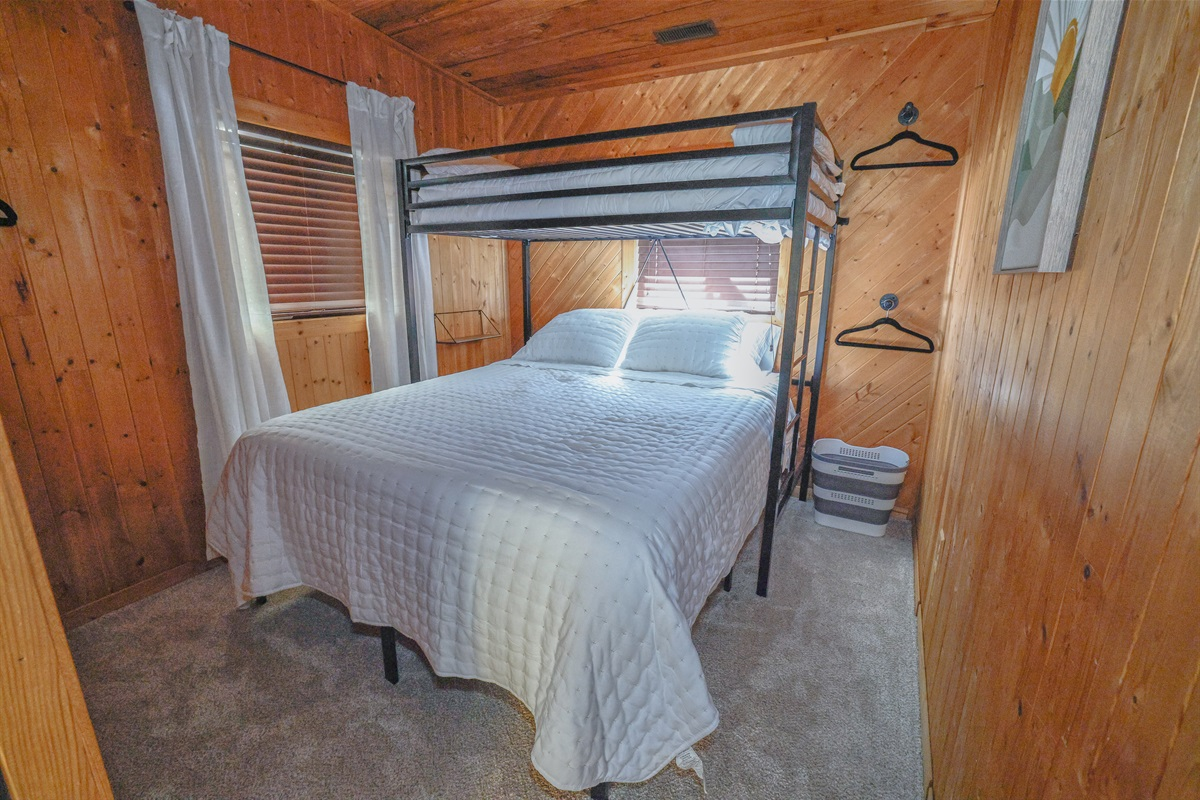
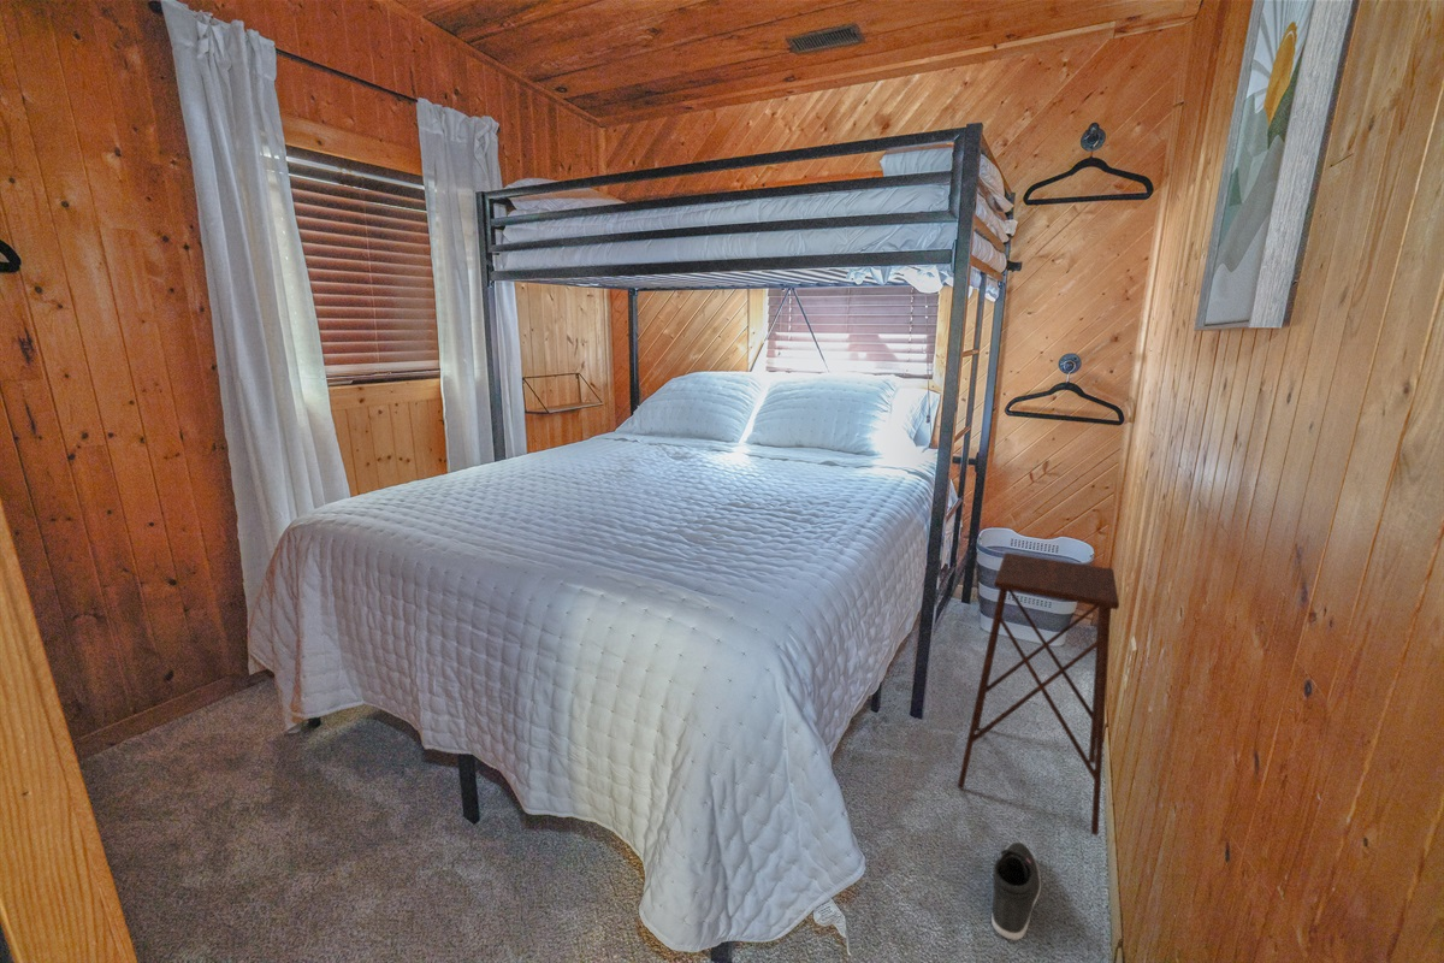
+ sneaker (1018, 869)
+ side table (1040, 680)
